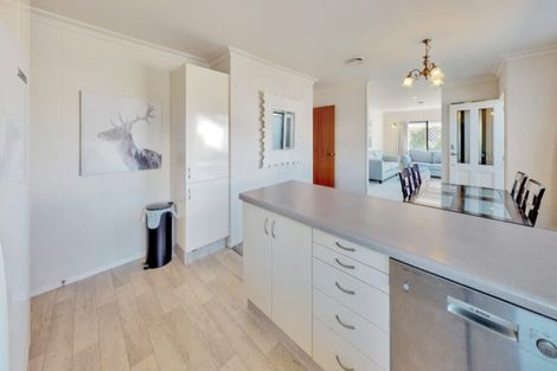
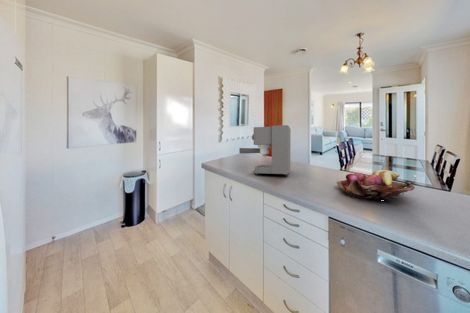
+ fruit basket (373, 183)
+ coffee maker (272, 150)
